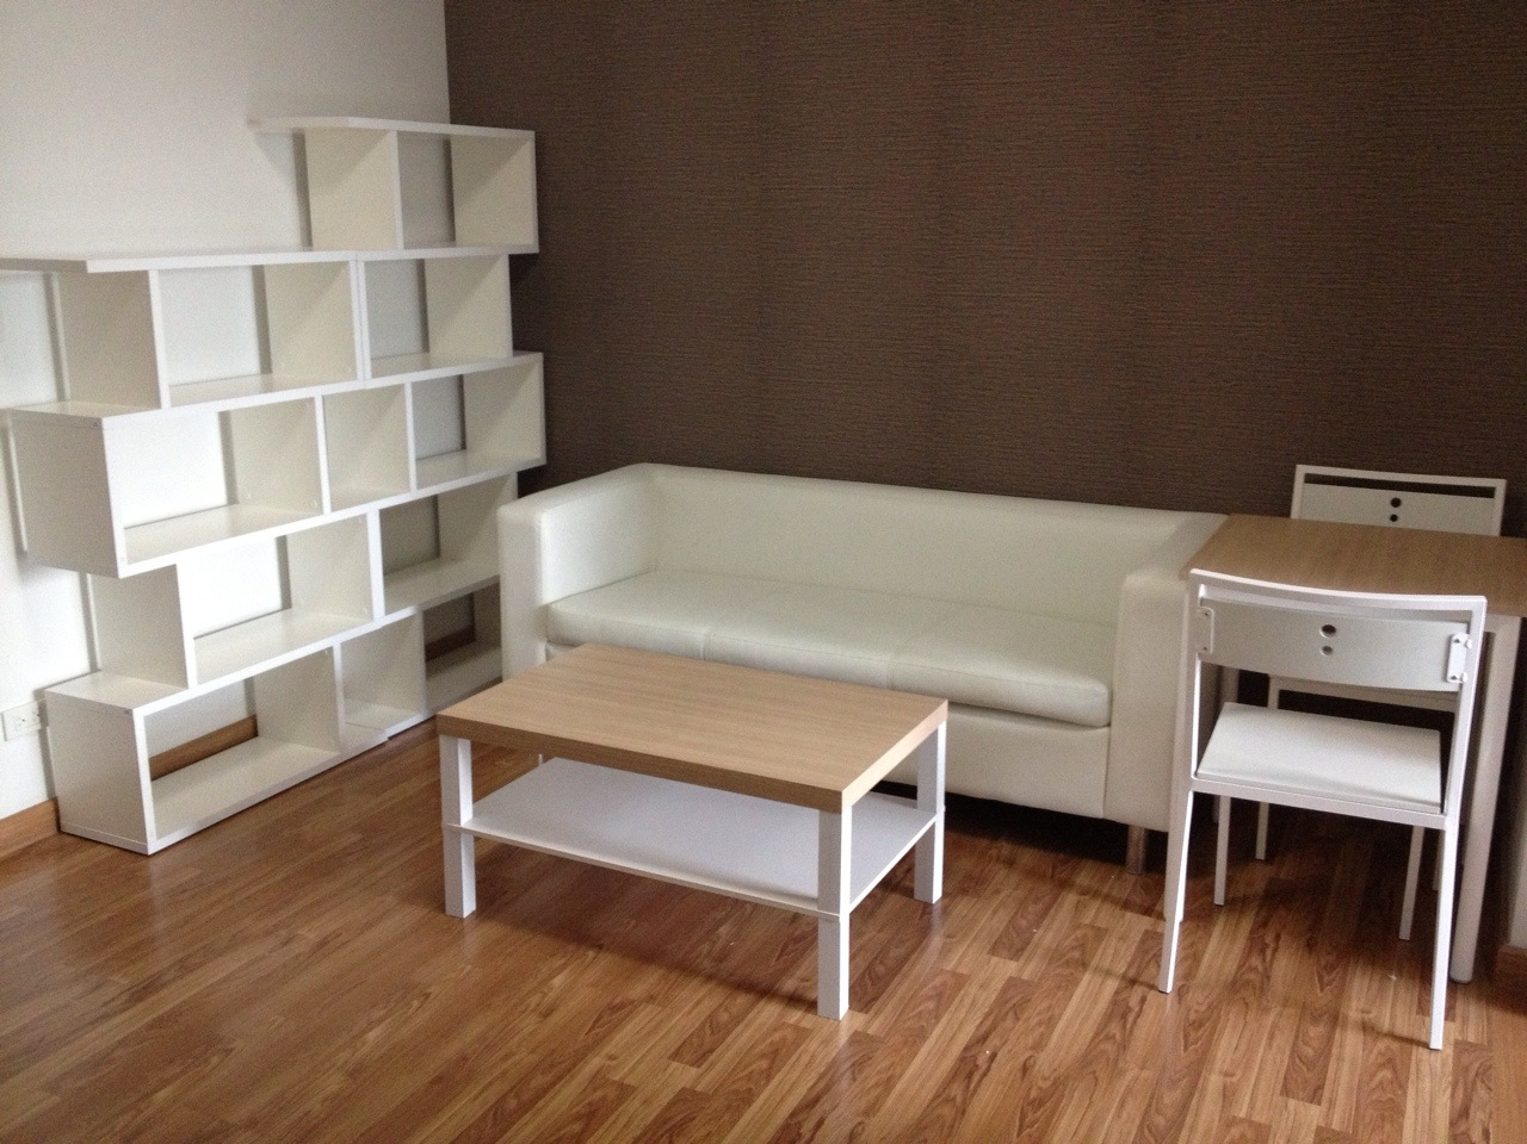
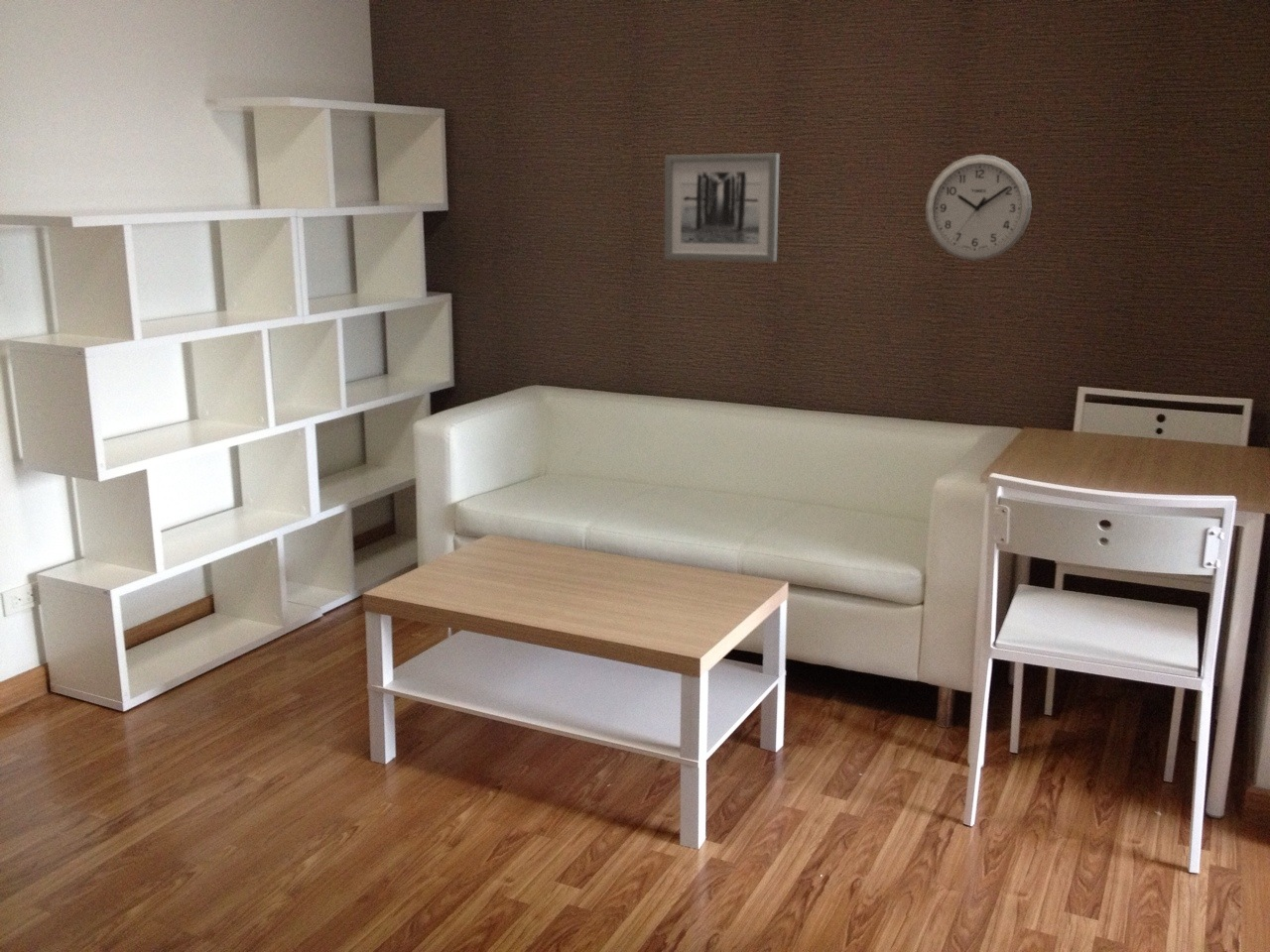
+ wall art (719, 207)
+ wall clock (976, 207)
